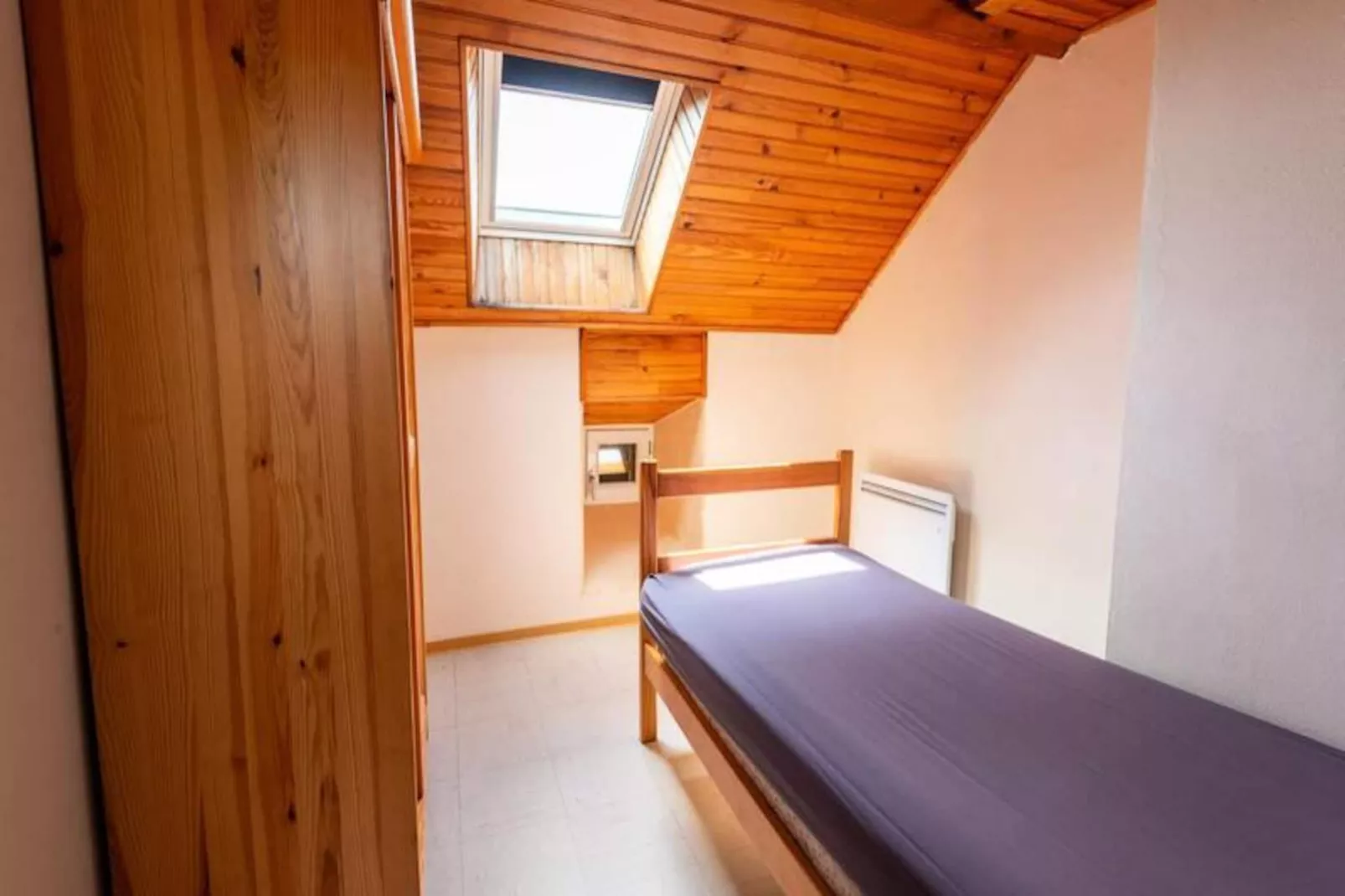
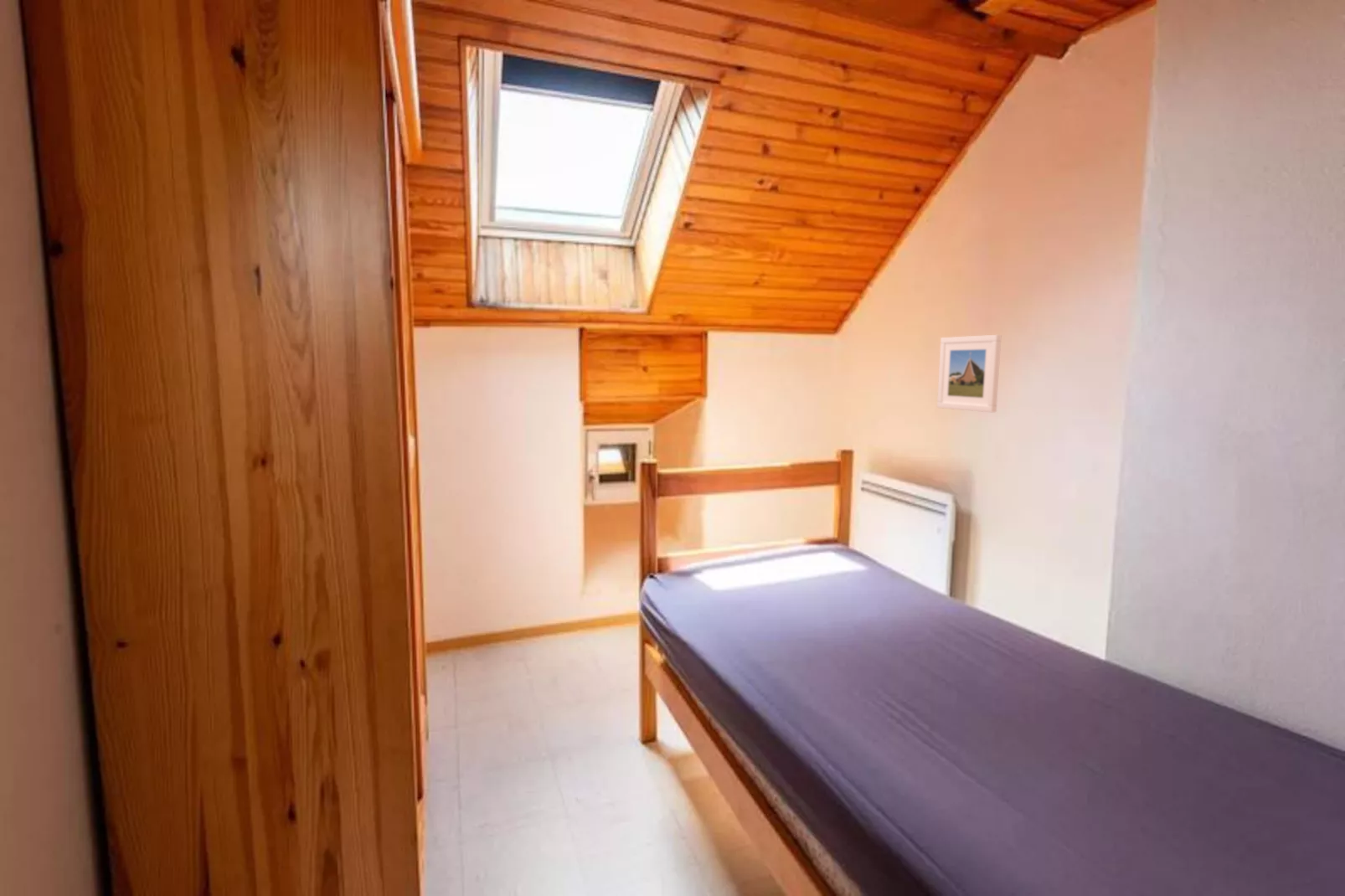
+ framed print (966, 373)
